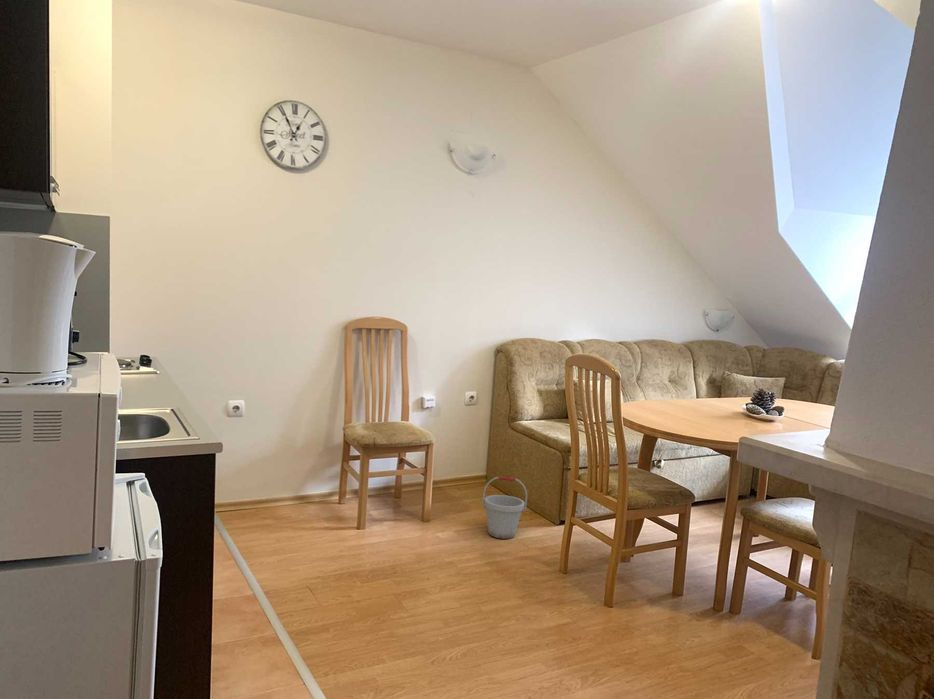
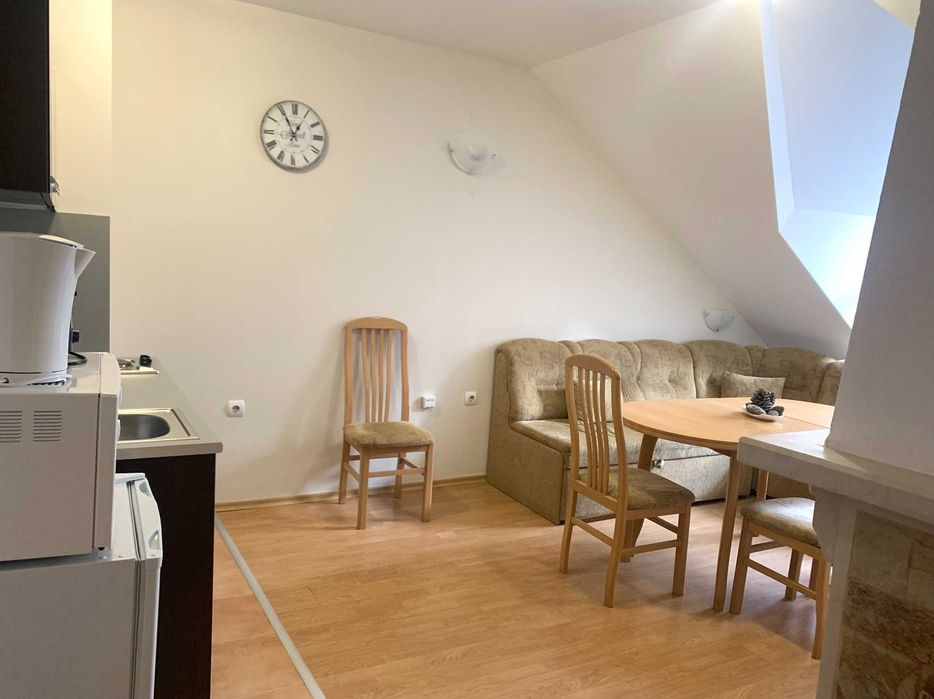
- bucket (504, 505)
